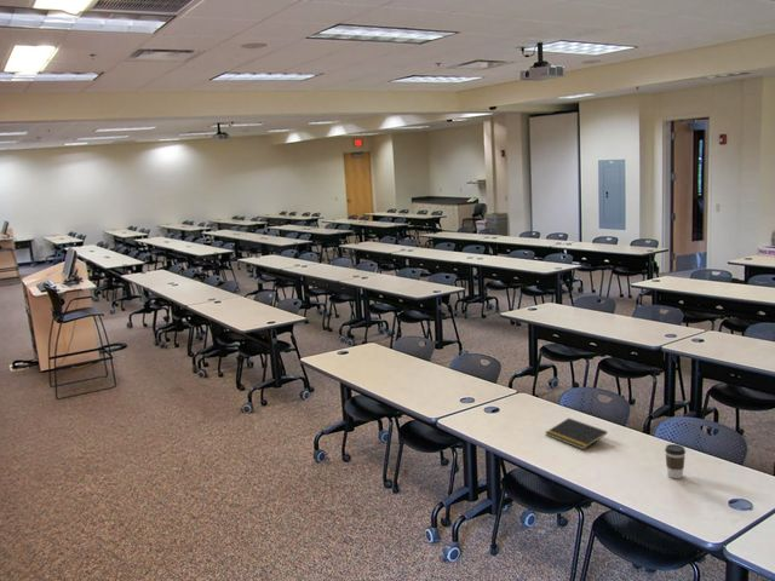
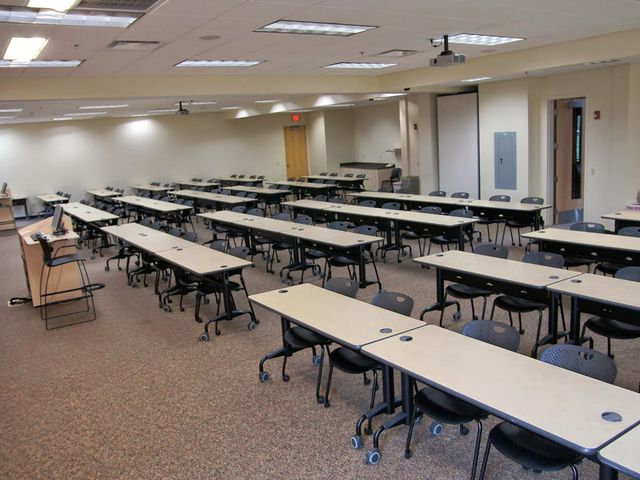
- coffee cup (674, 461)
- notepad (575, 432)
